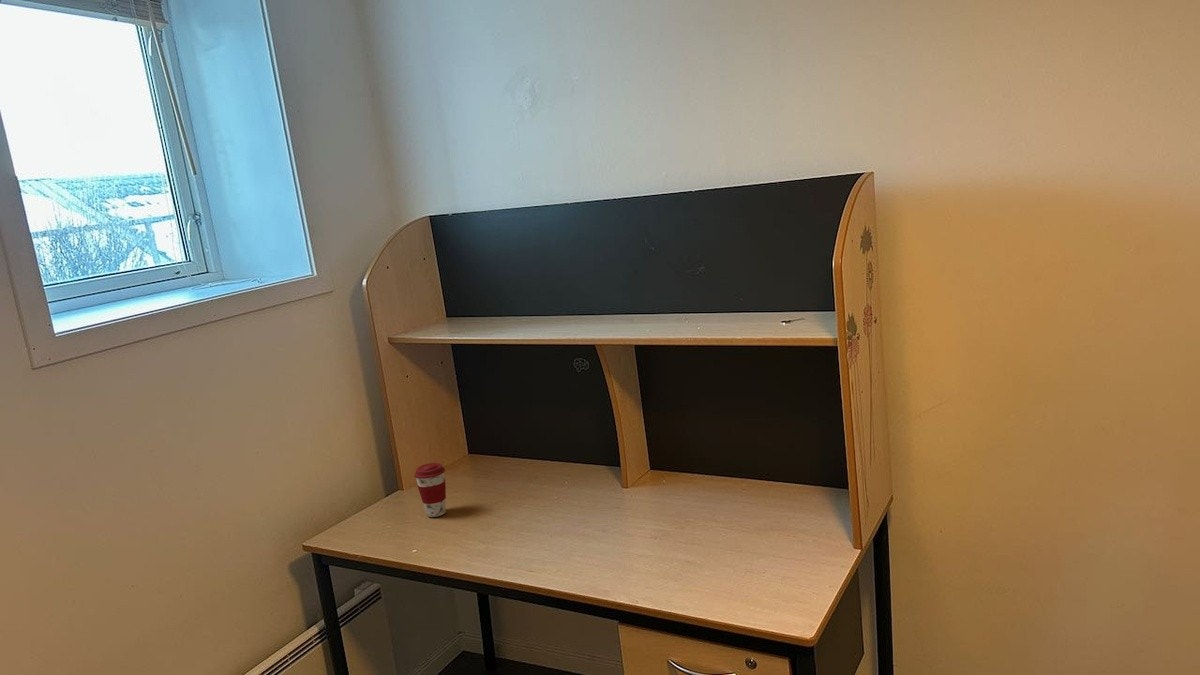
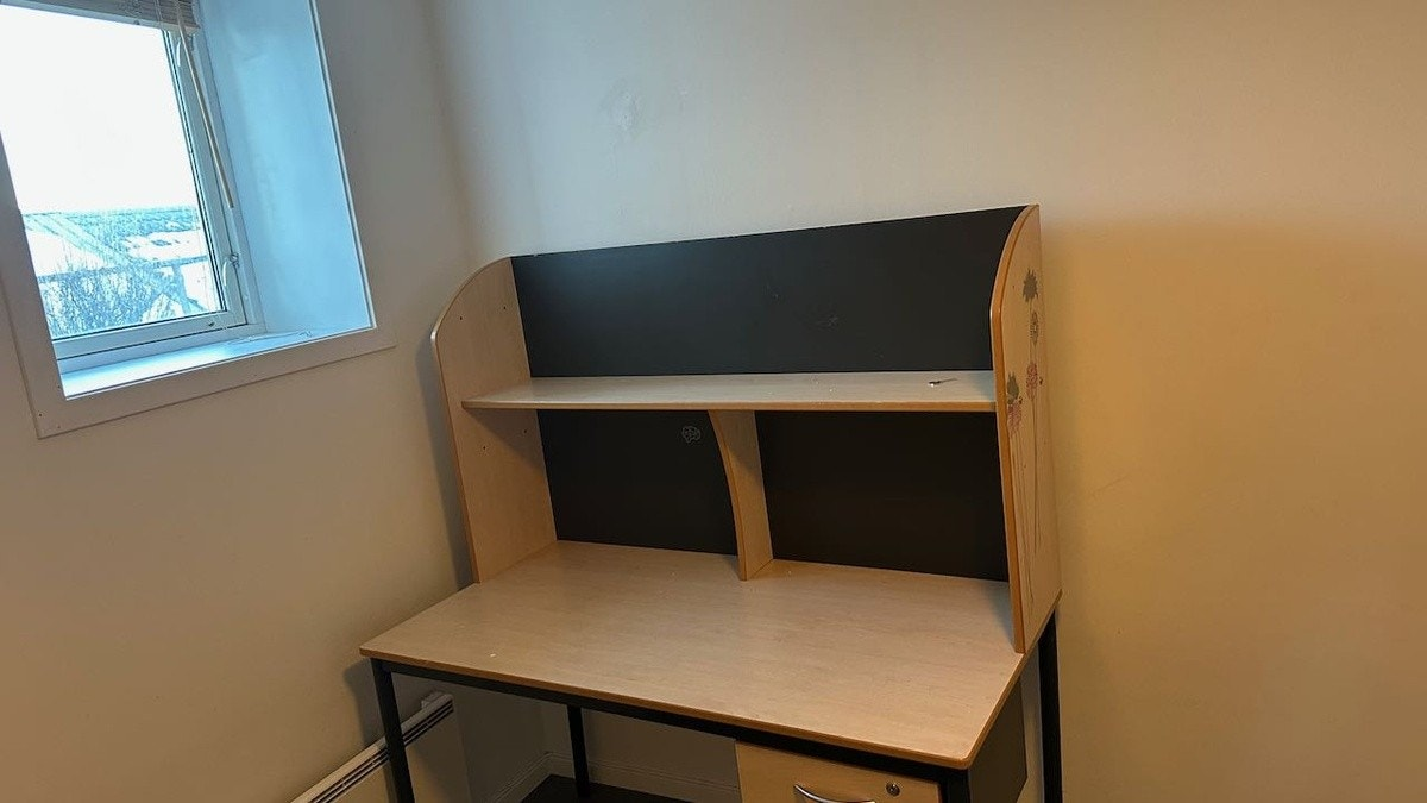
- coffee cup (432, 490)
